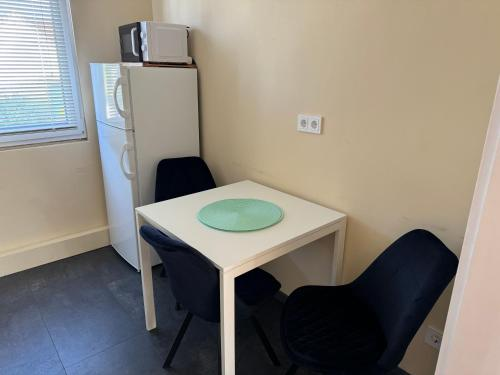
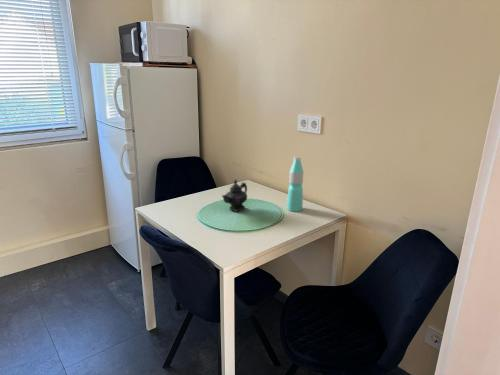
+ teapot (235, 194)
+ water bottle (295, 183)
